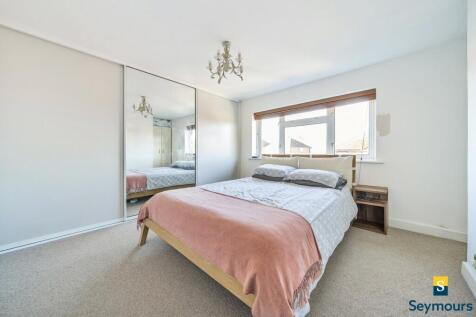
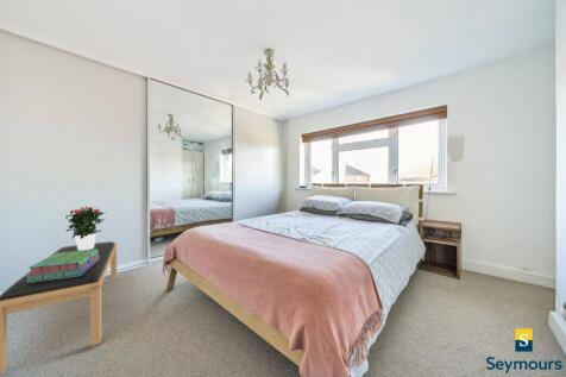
+ potted flower (86, 227)
+ stack of books (67, 263)
+ bench (75, 283)
